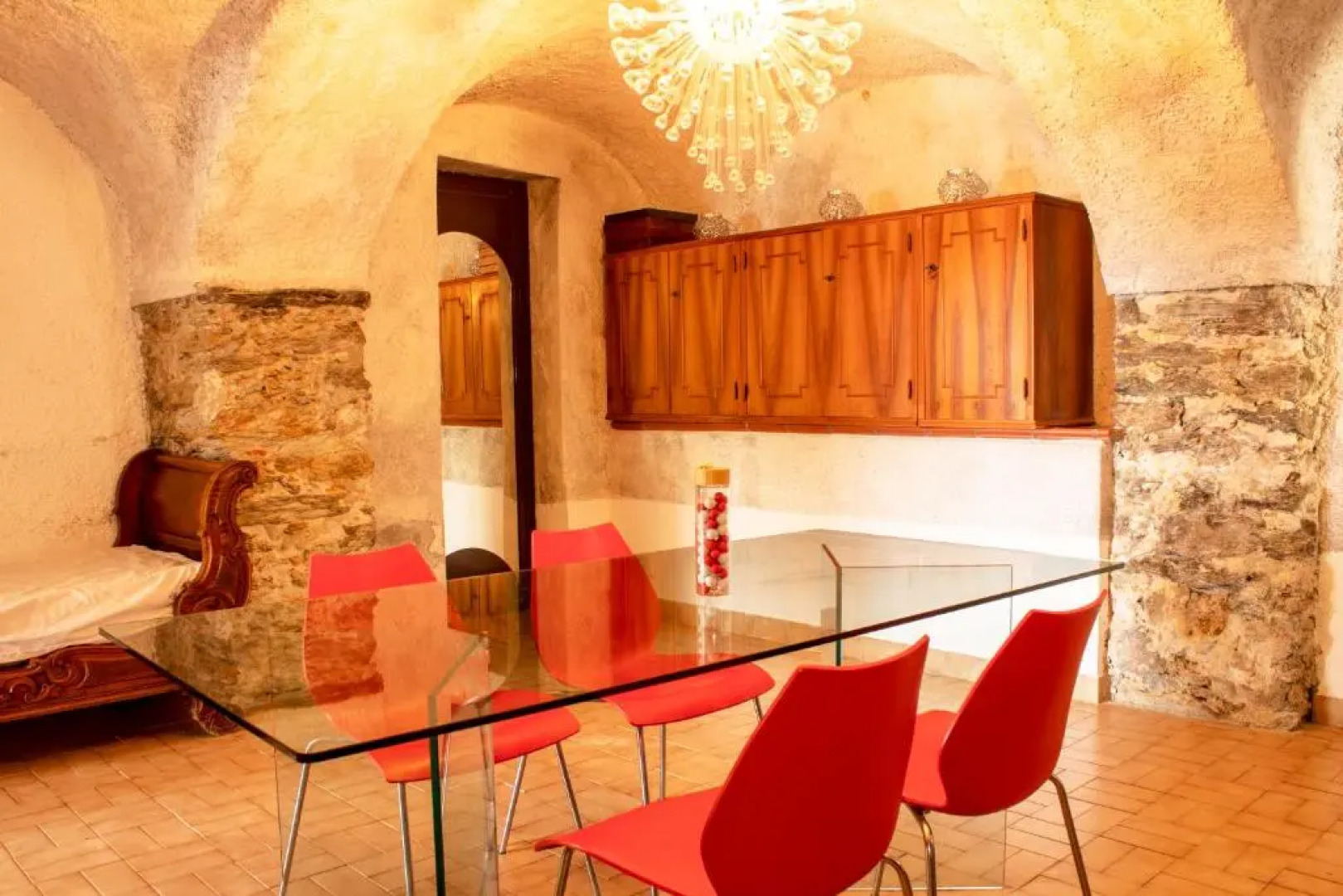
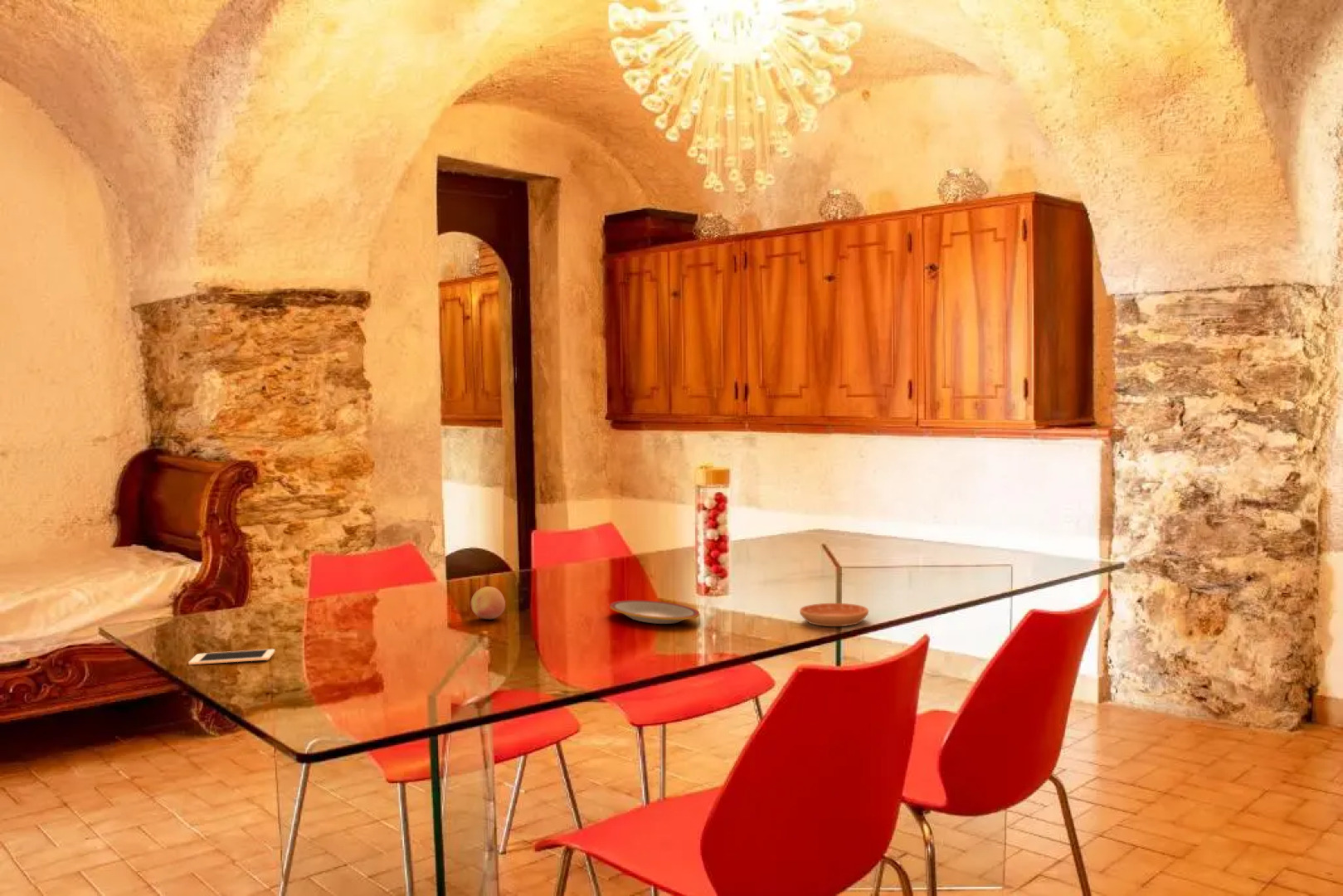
+ plate (654, 613)
+ cell phone (232, 656)
+ fruit (488, 602)
+ saucer (834, 615)
